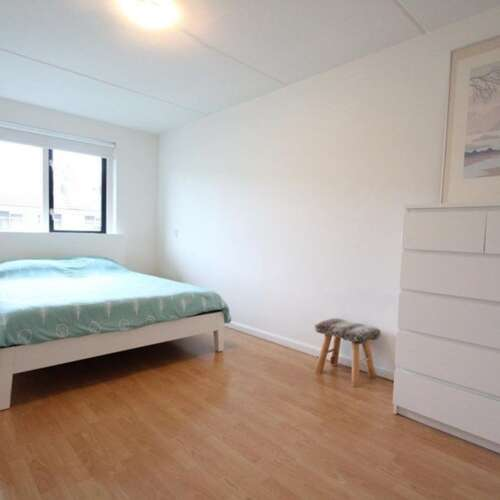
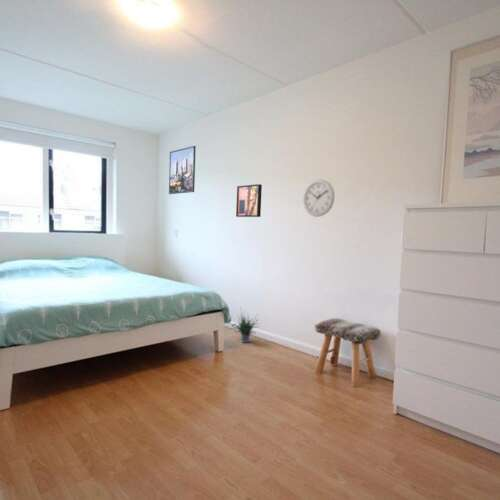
+ potted plant (246, 324)
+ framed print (181, 171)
+ wall art (248, 201)
+ wall clock (317, 198)
